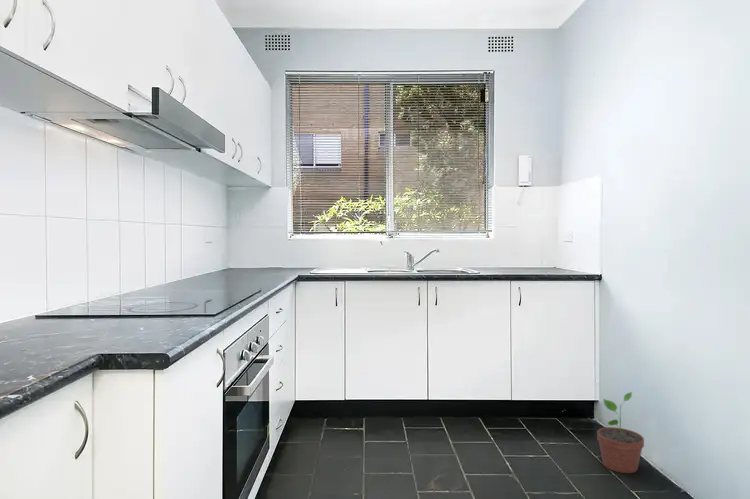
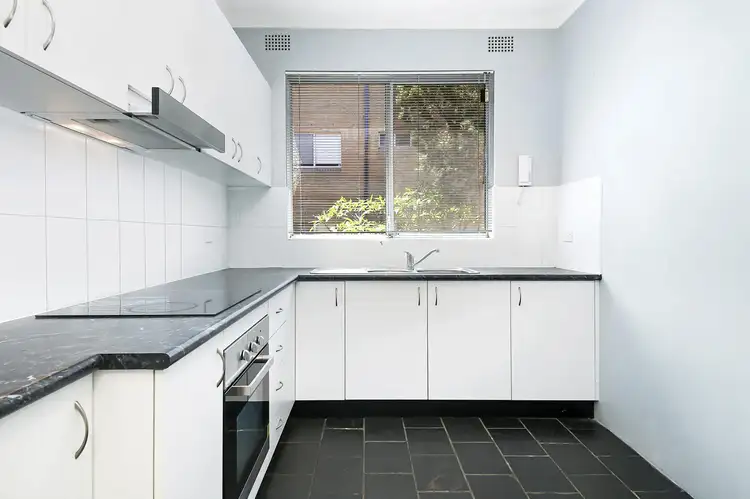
- potted plant (620, 430)
